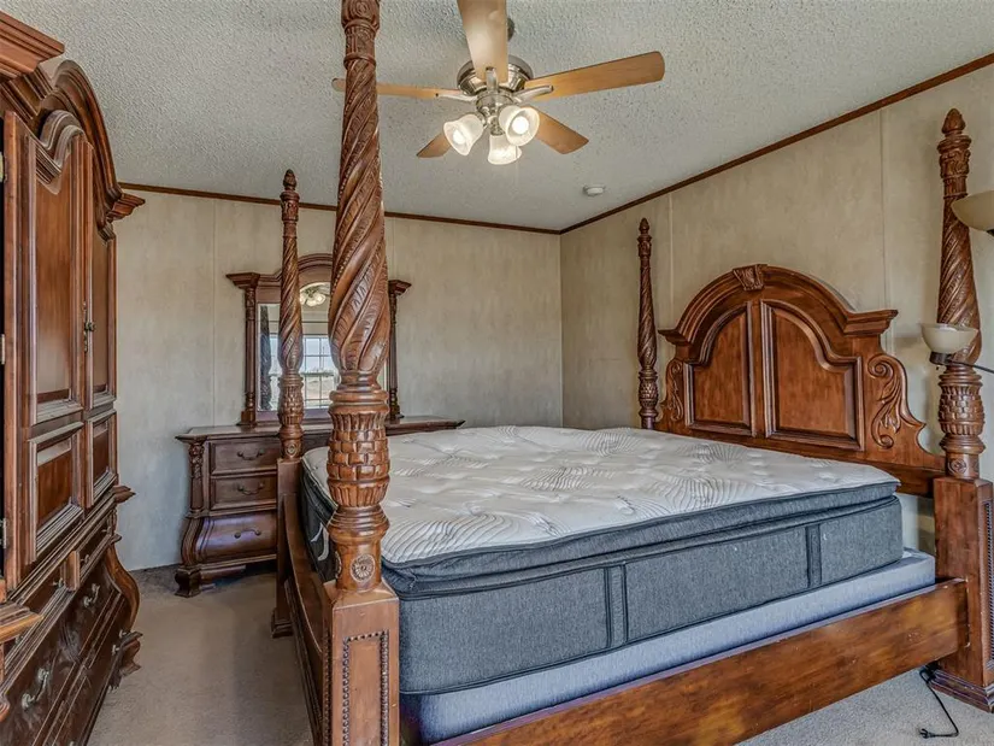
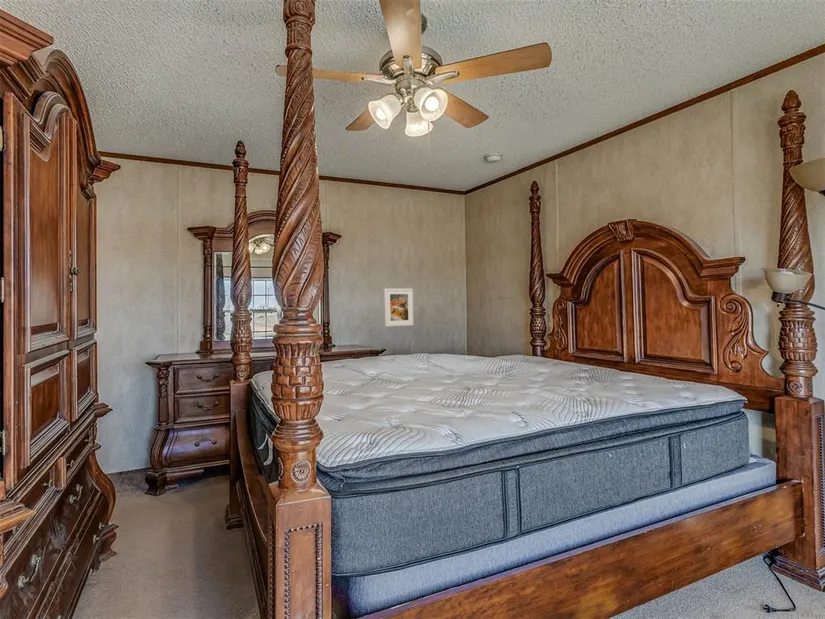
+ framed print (399, 307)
